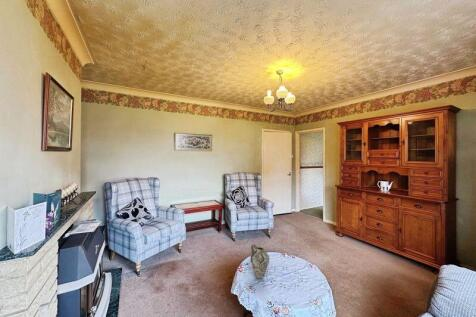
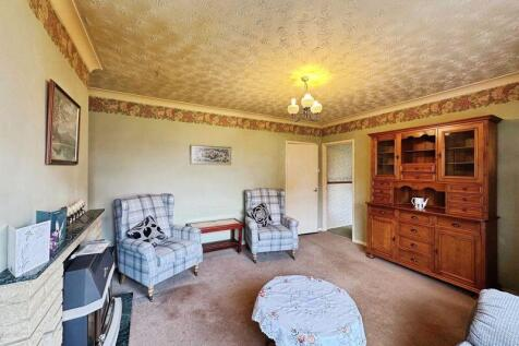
- ceramic jug (260, 261)
